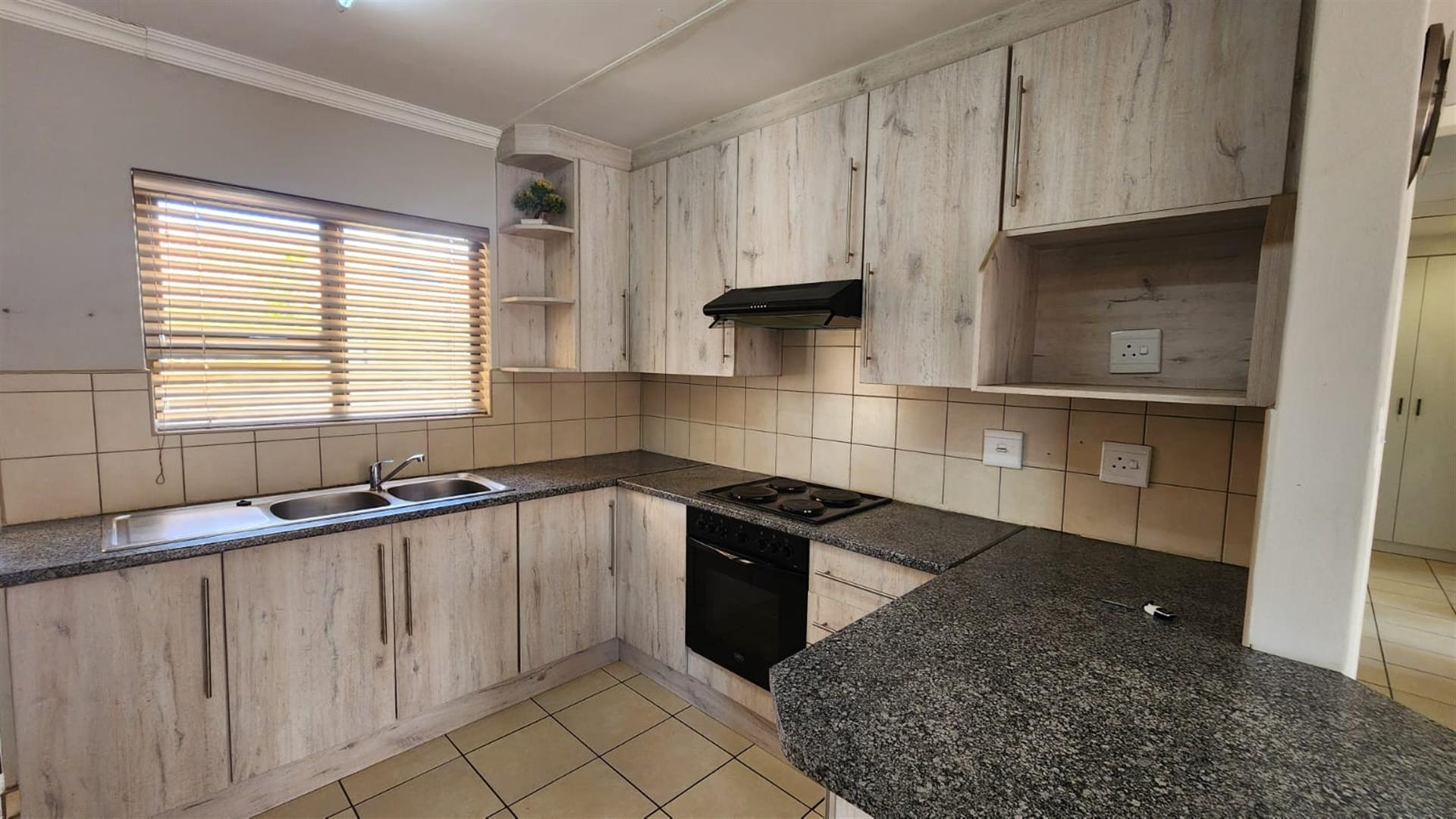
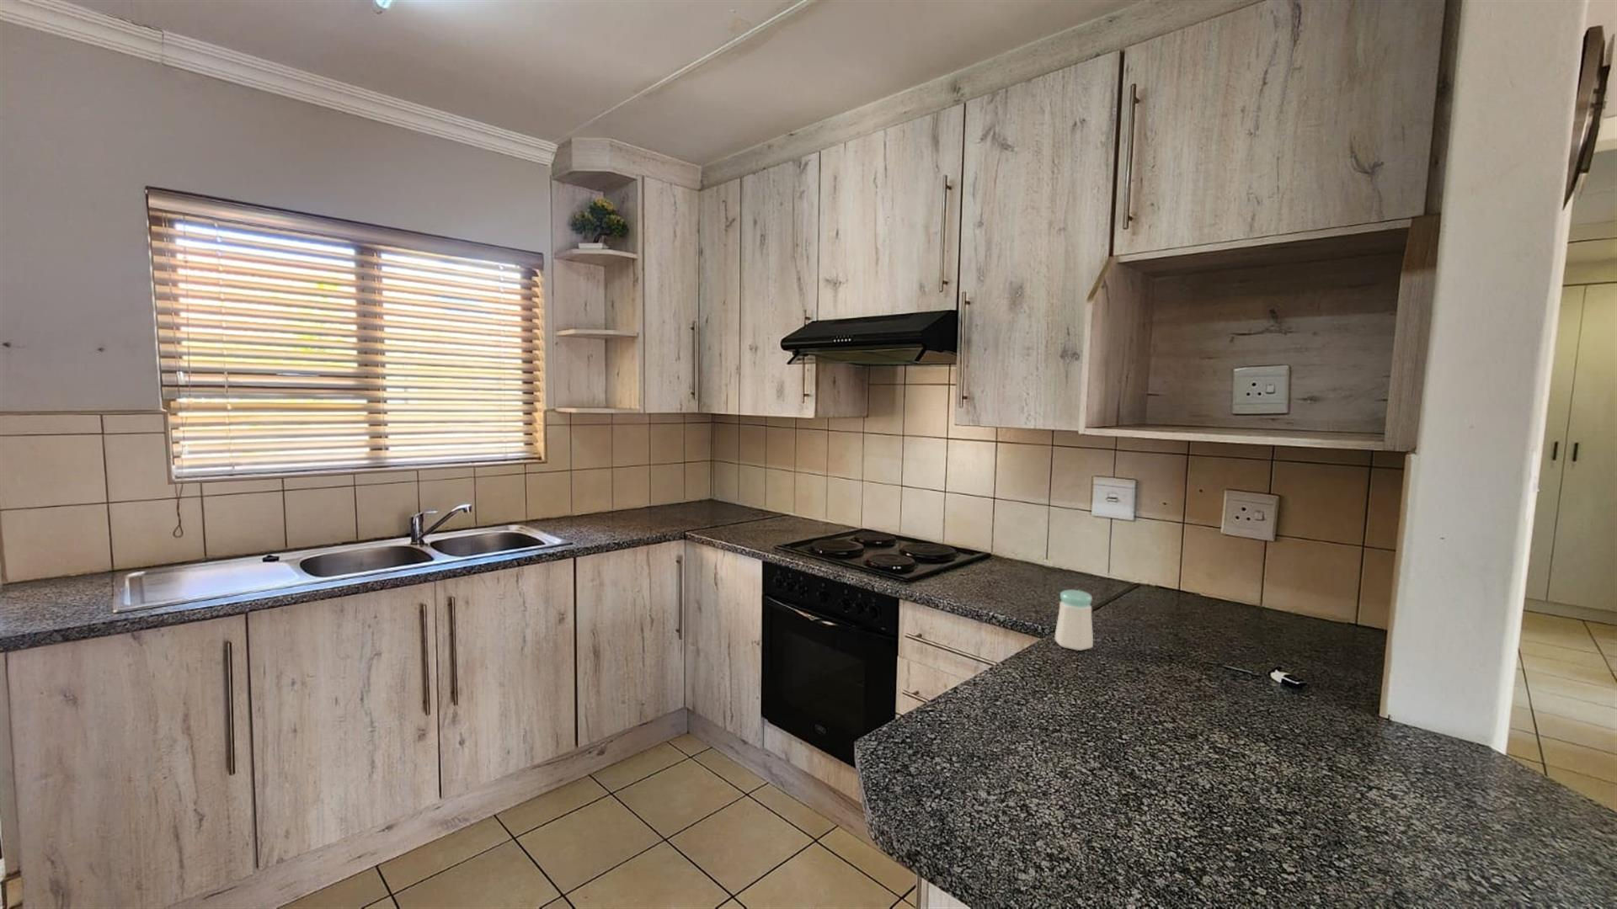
+ salt shaker (1075, 618)
